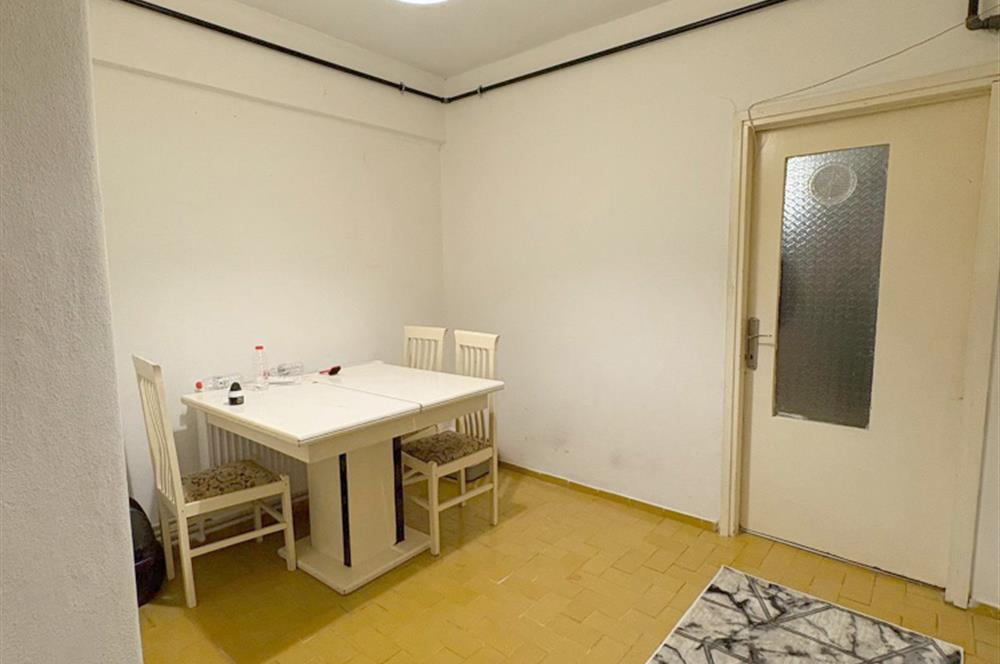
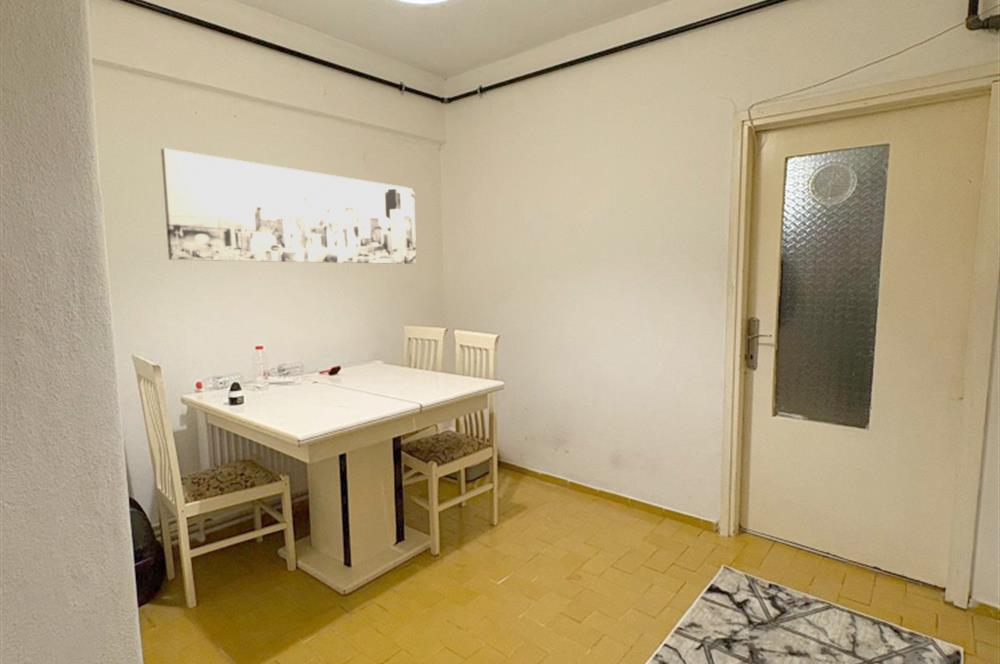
+ wall art (313, 217)
